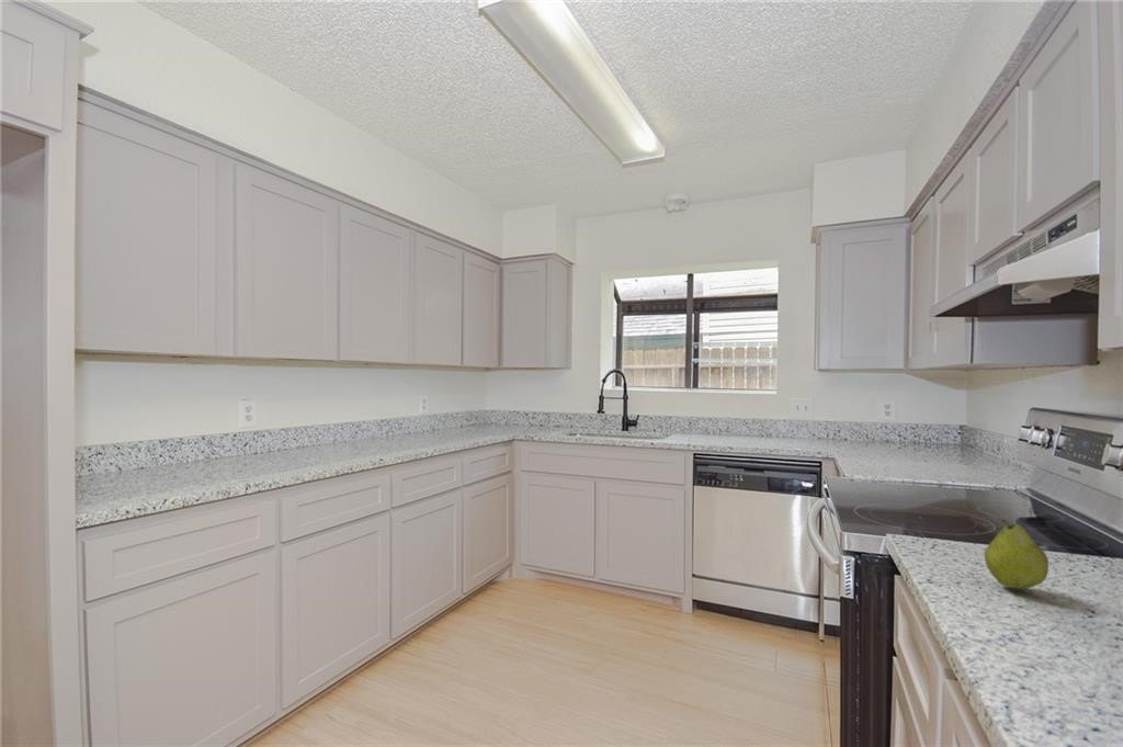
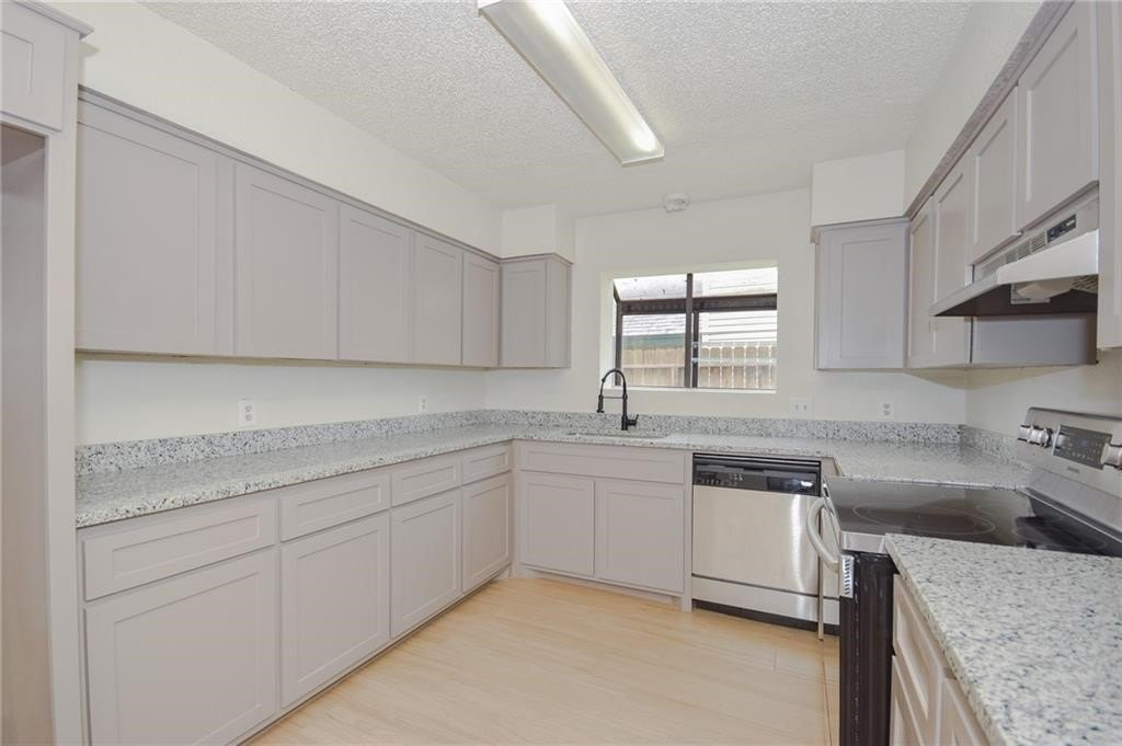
- fruit (1016, 554)
